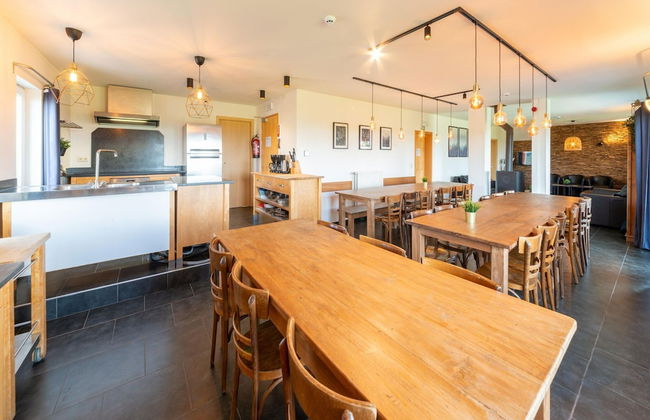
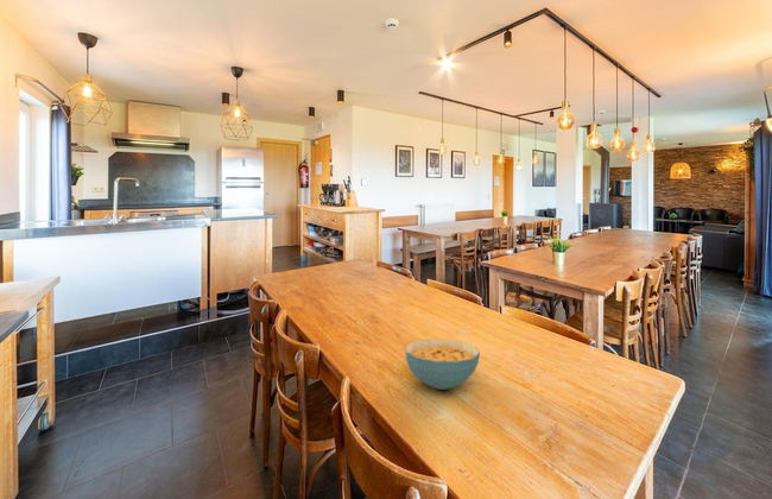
+ cereal bowl (441, 367)
